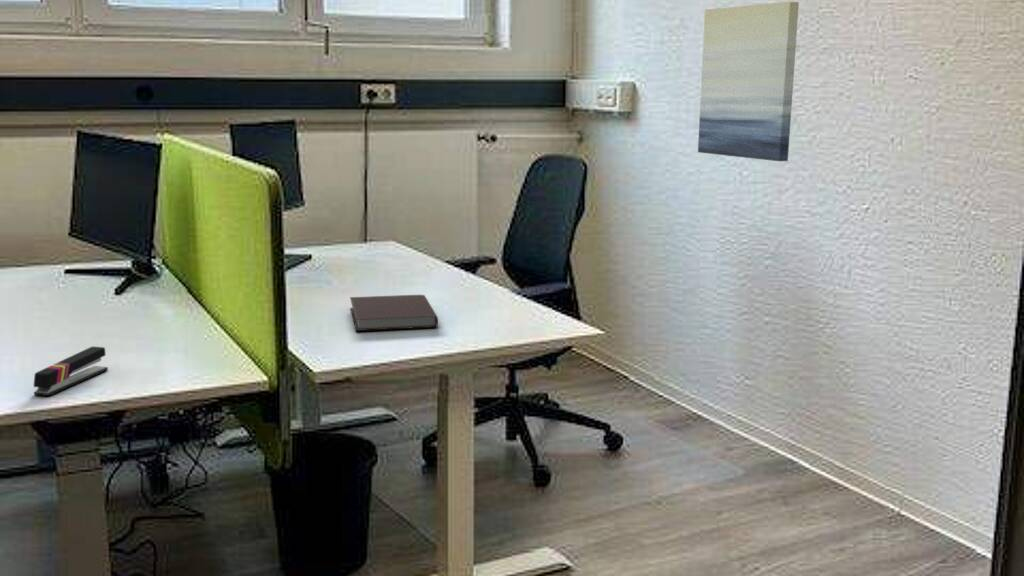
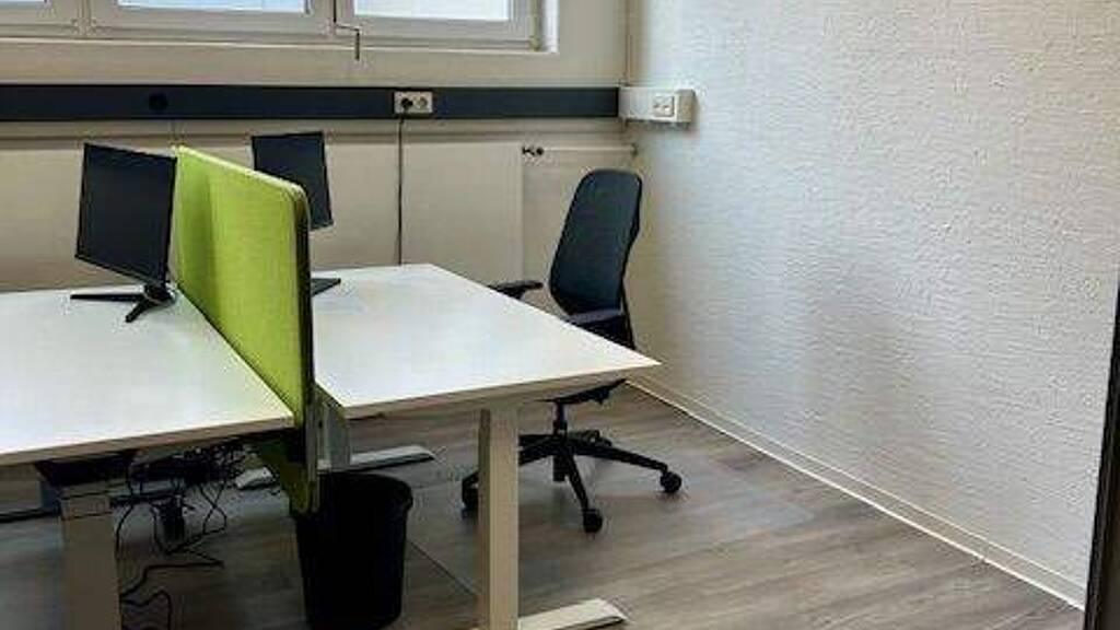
- wall art (744, 82)
- notebook (392, 311)
- stapler (71, 369)
